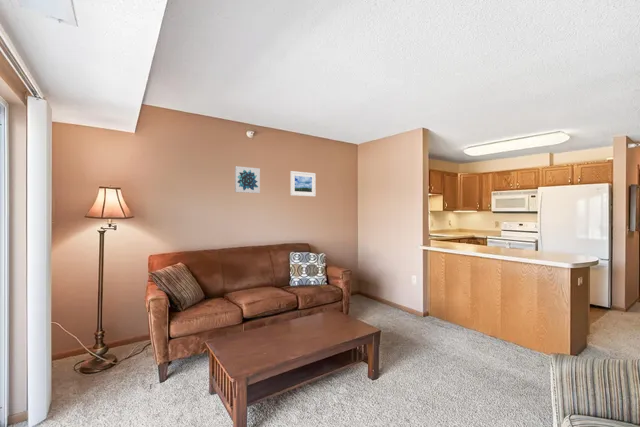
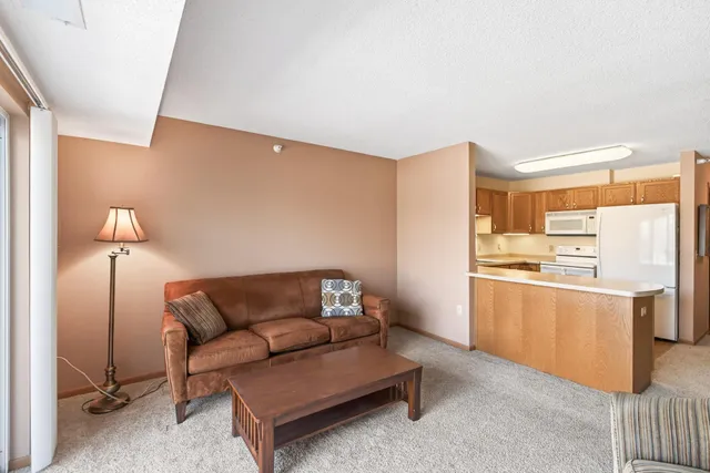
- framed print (303, 184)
- wall art (247, 180)
